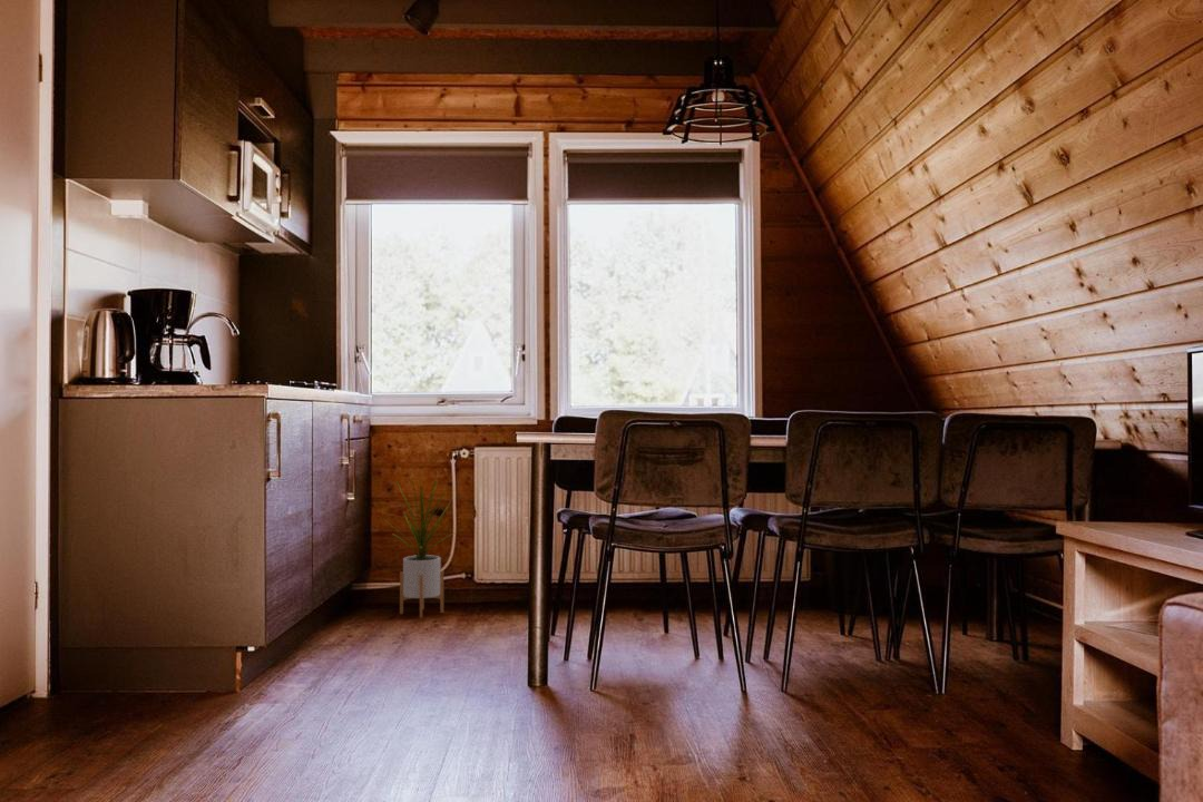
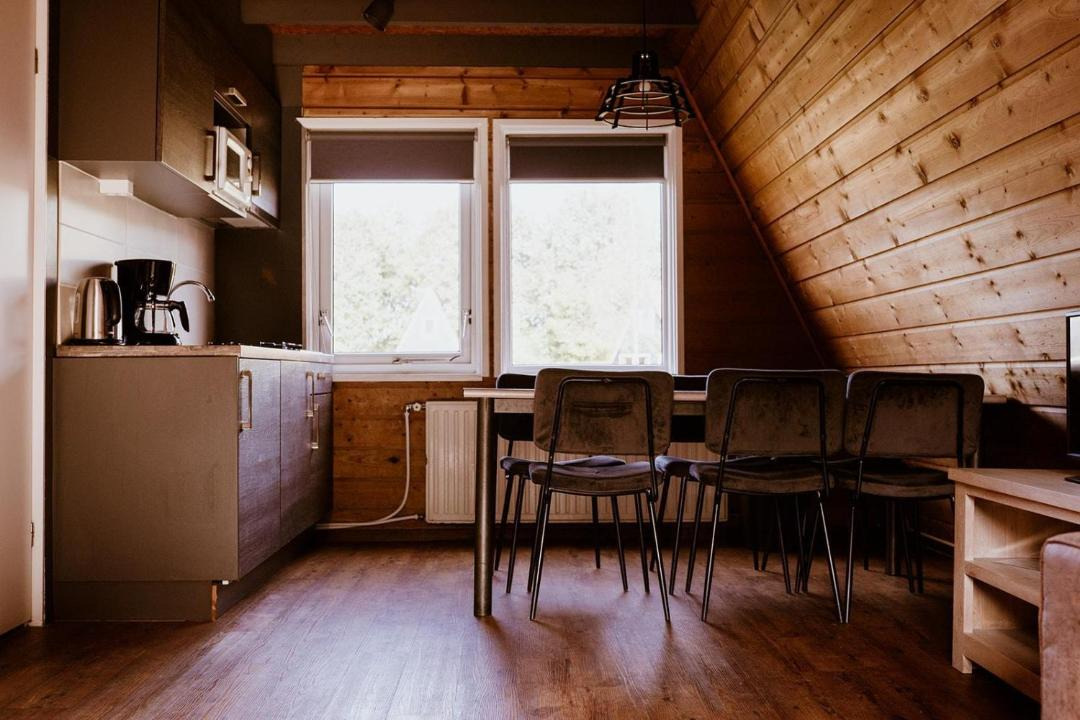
- house plant (420, 540)
